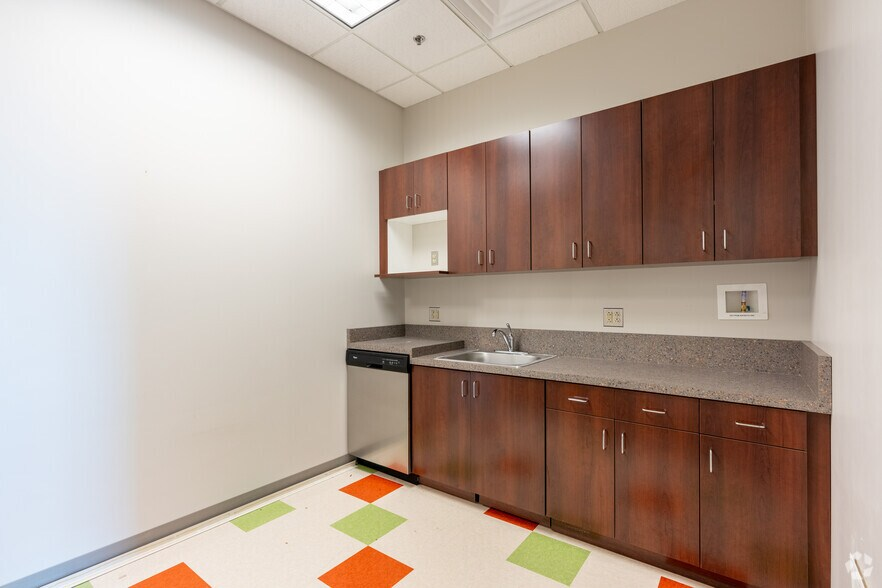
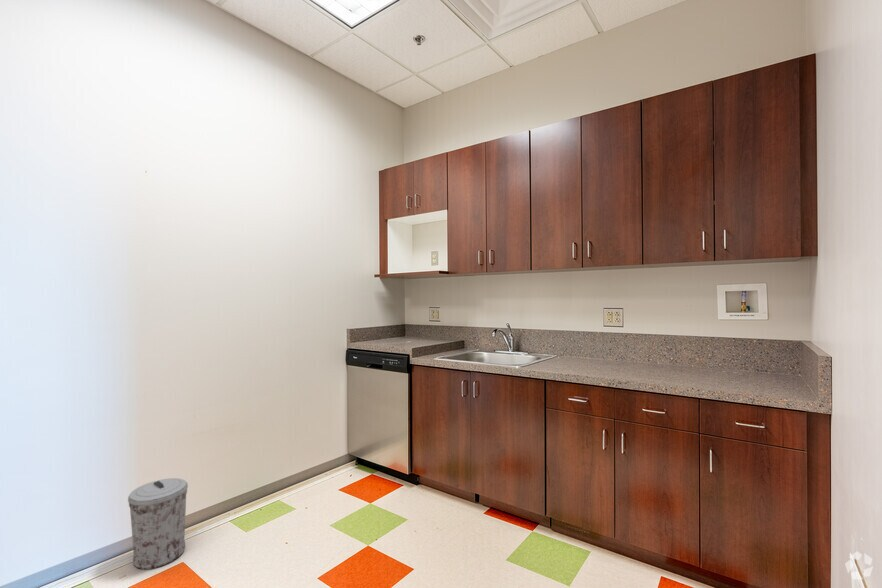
+ trash can (159, 519)
